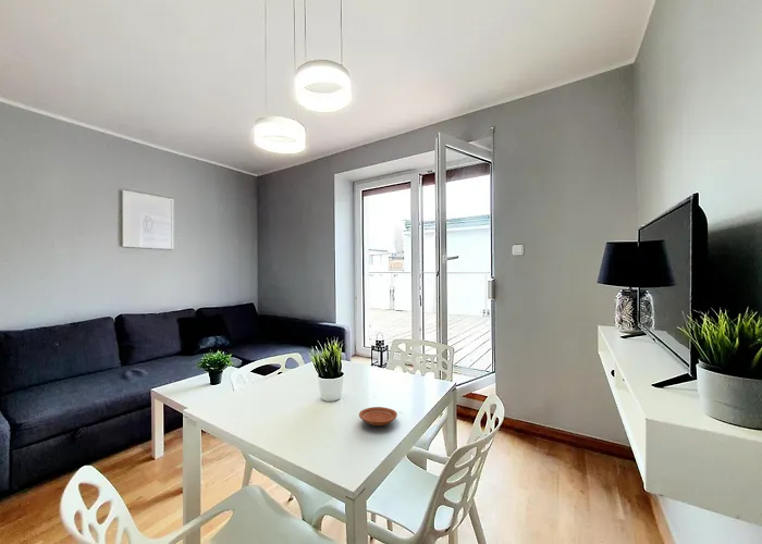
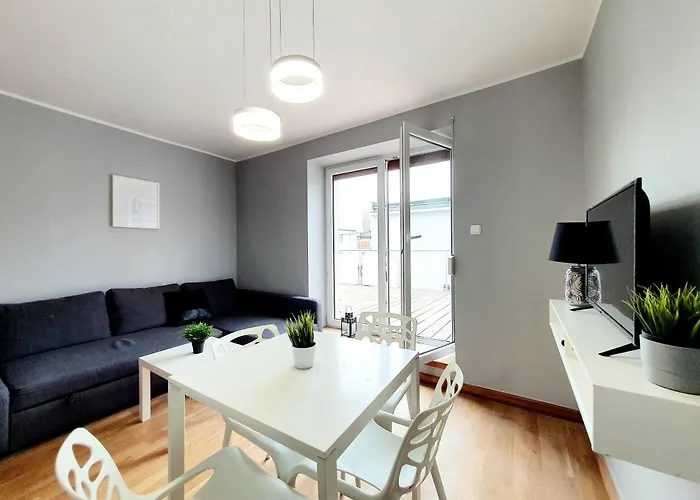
- plate (378, 417)
